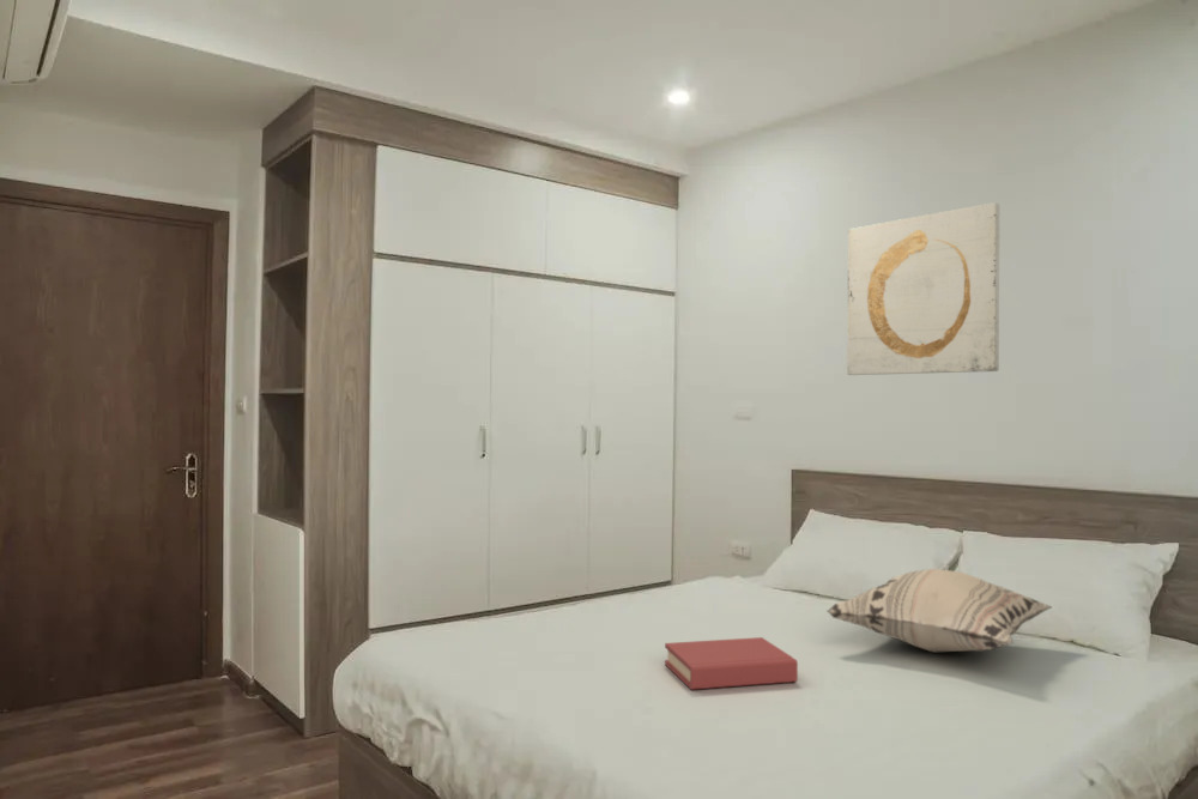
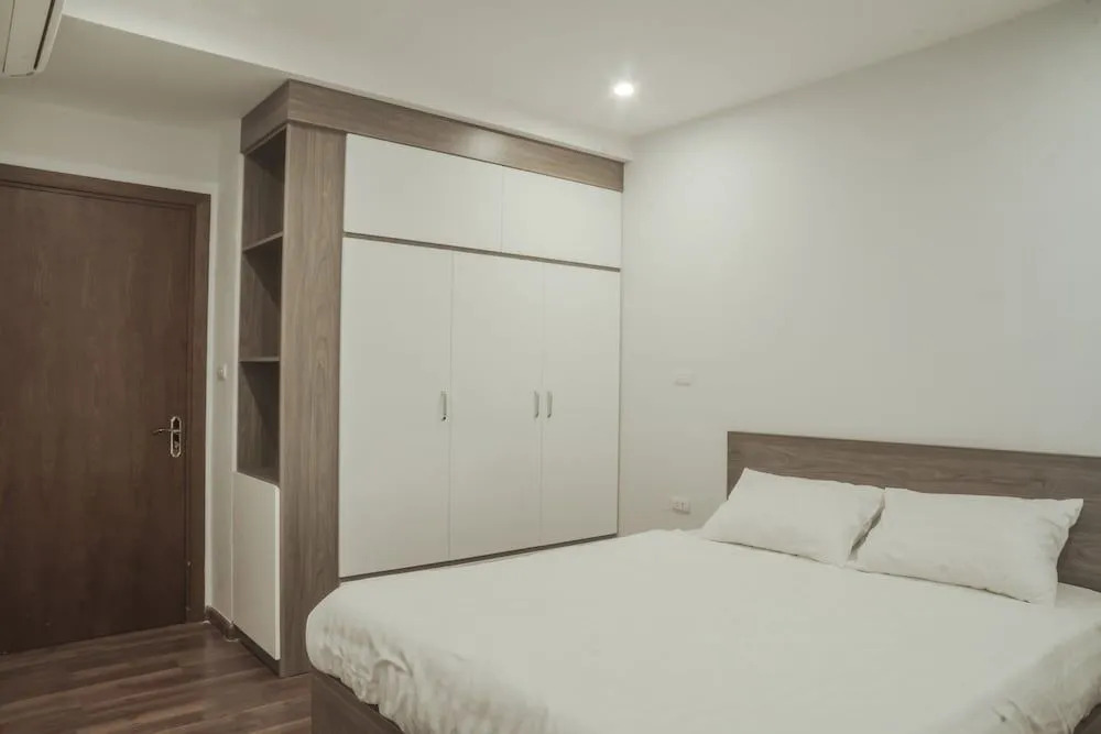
- decorative pillow (939, 609)
- hardback book (728, 661)
- wall art (918, 295)
